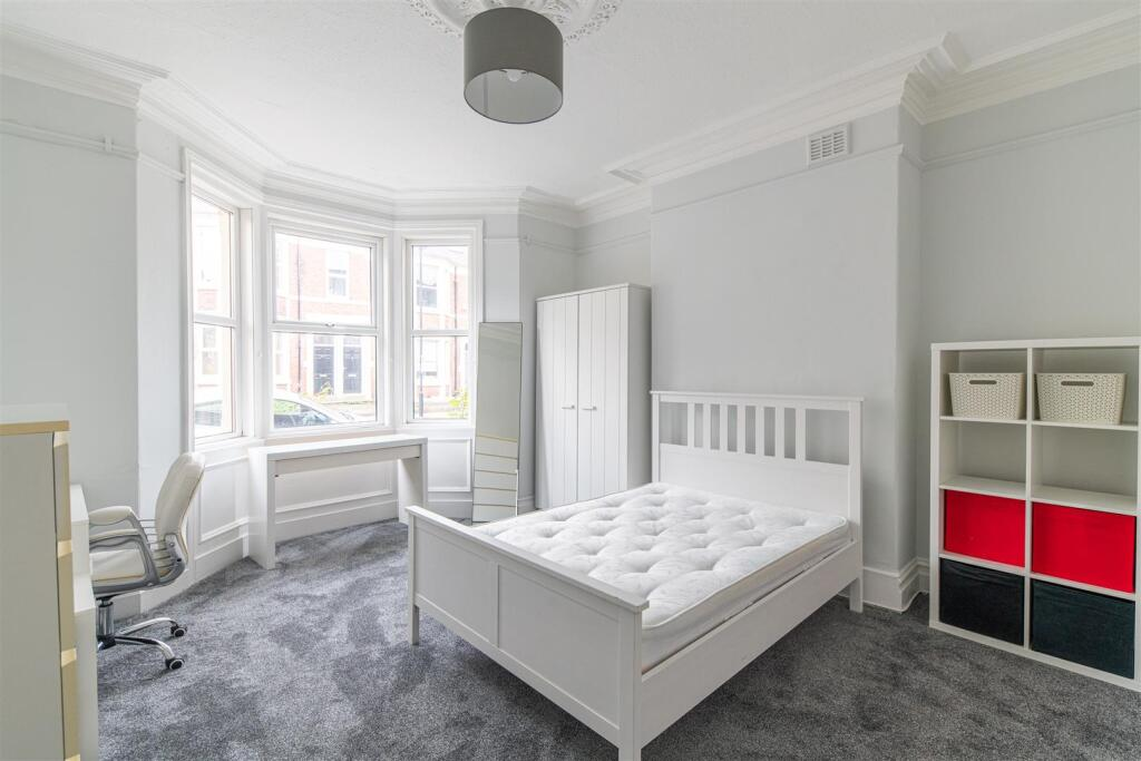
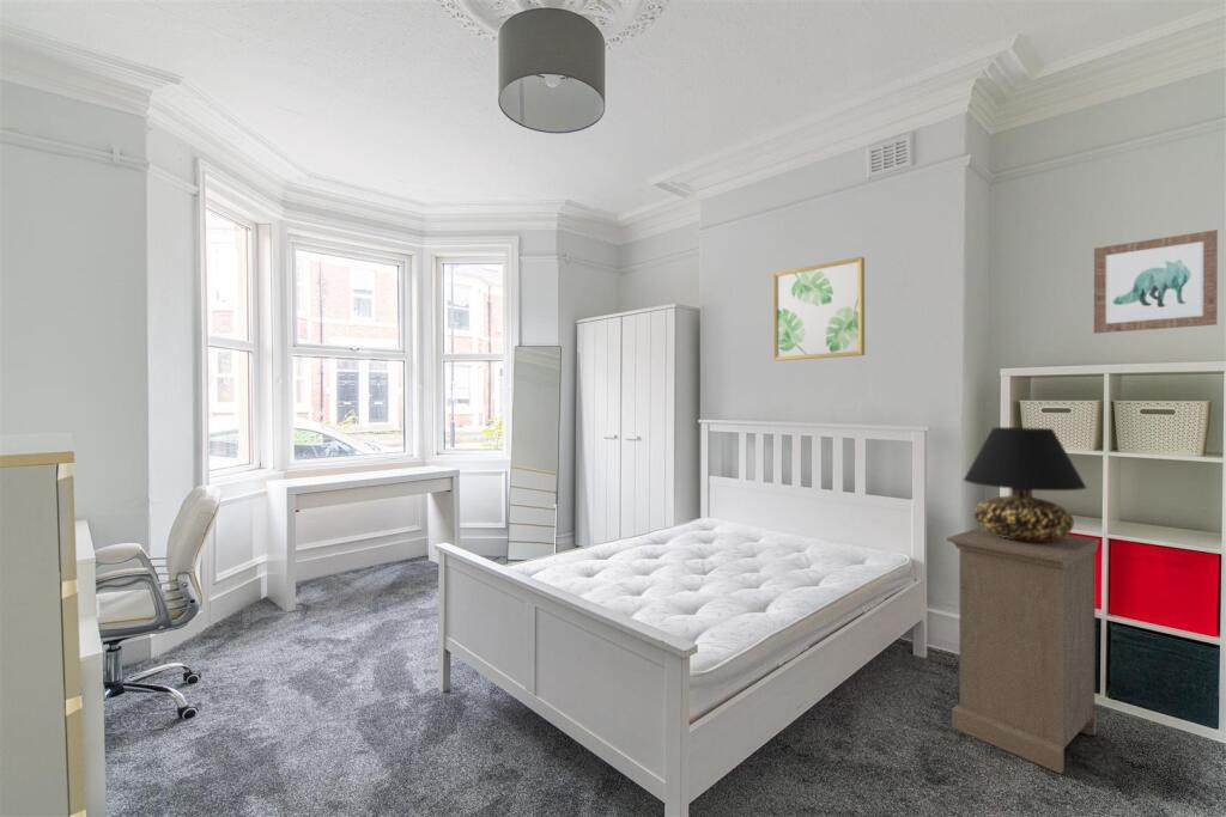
+ wall art (1152, 283)
+ table lamp (1021, 482)
+ nightstand (1021, 634)
+ wall art (817, 311)
